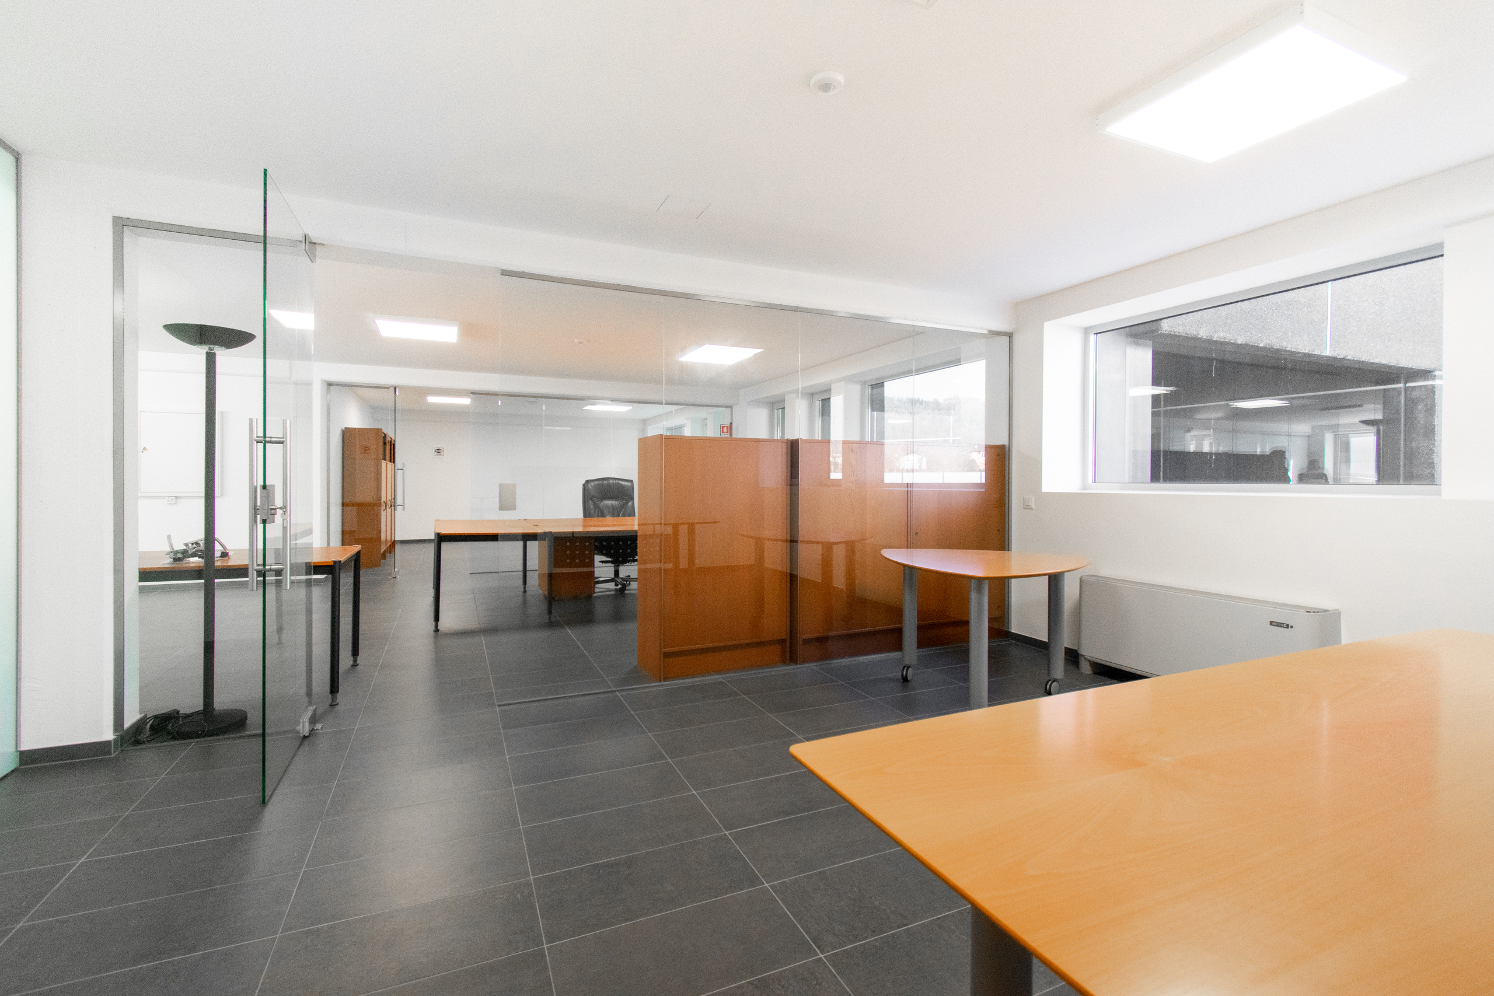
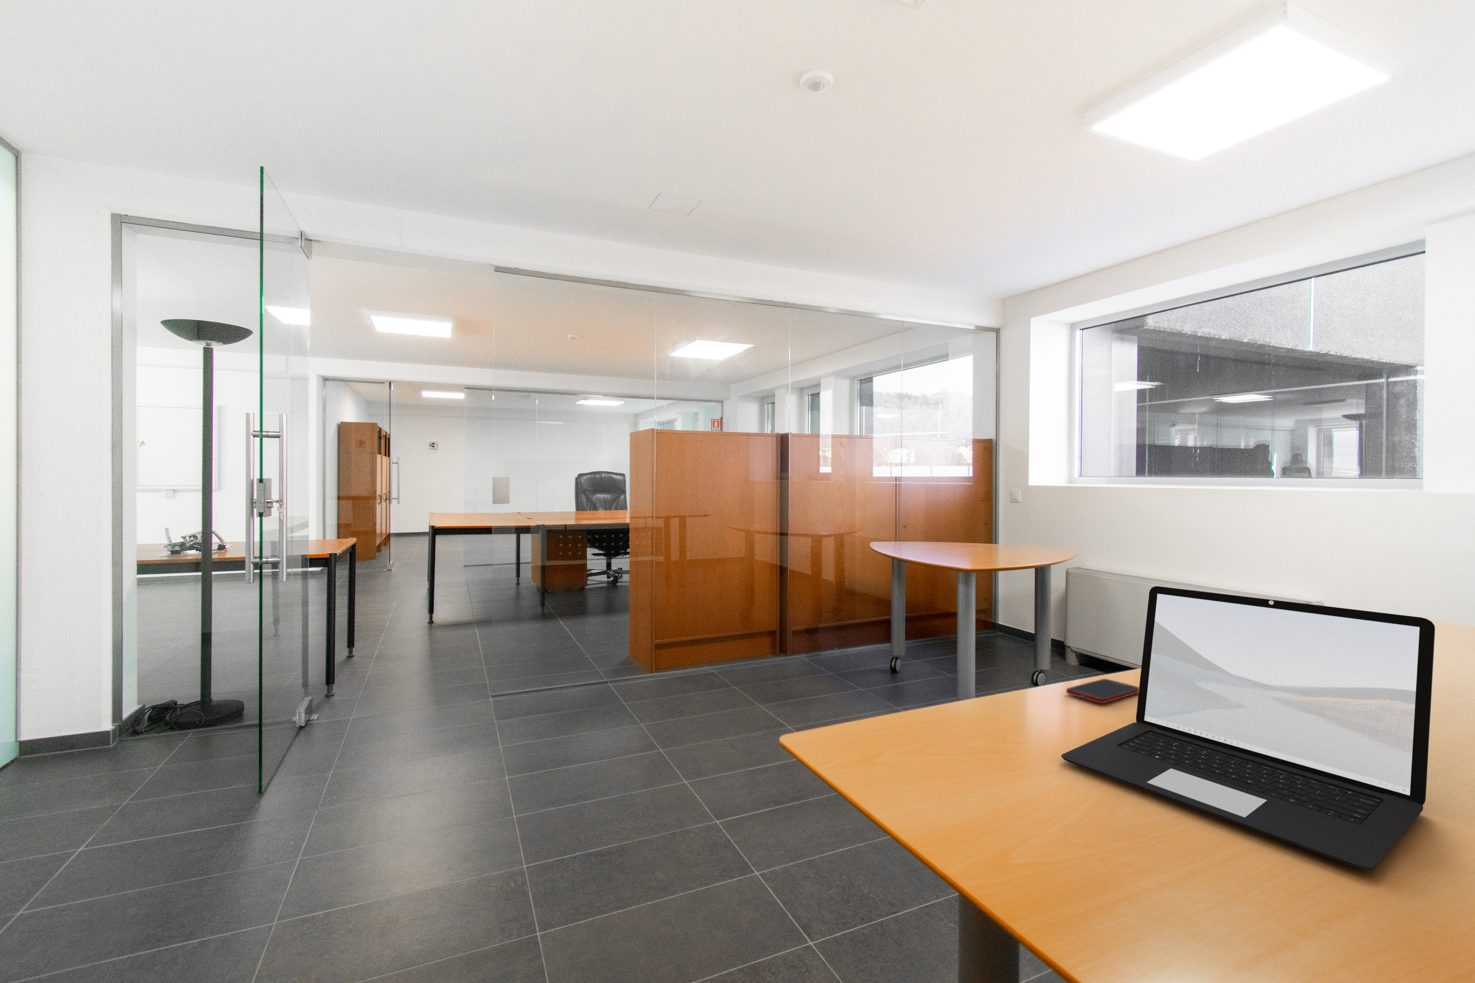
+ cell phone (1103, 690)
+ laptop (1234, 694)
